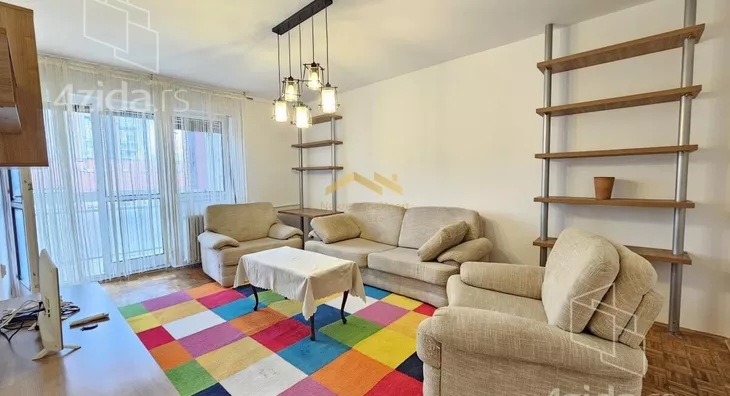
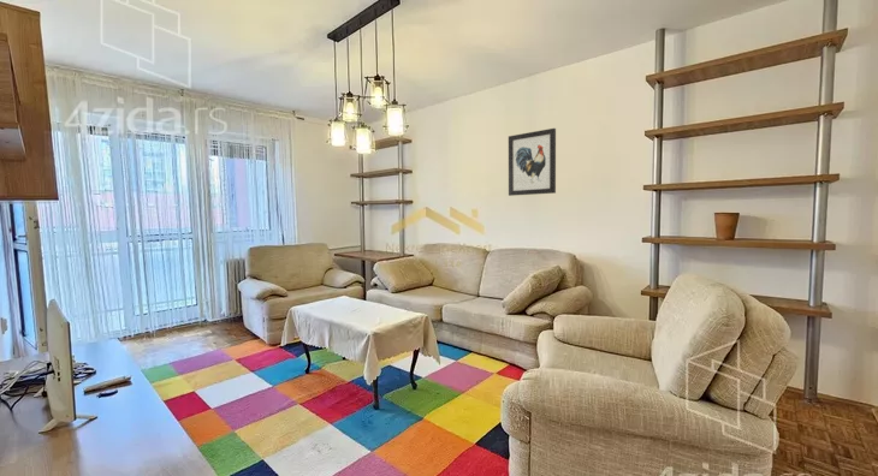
+ wall art (530, 163)
